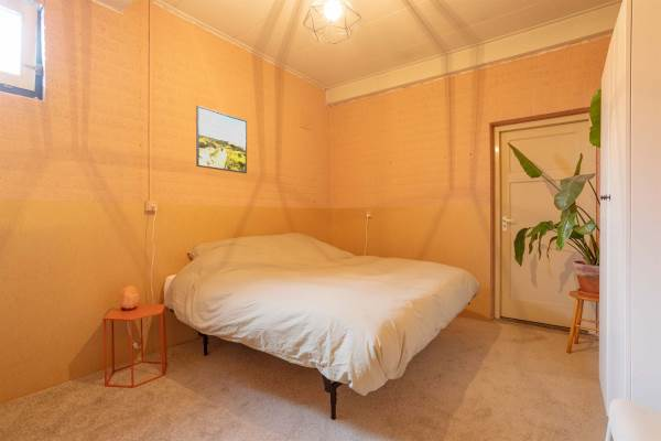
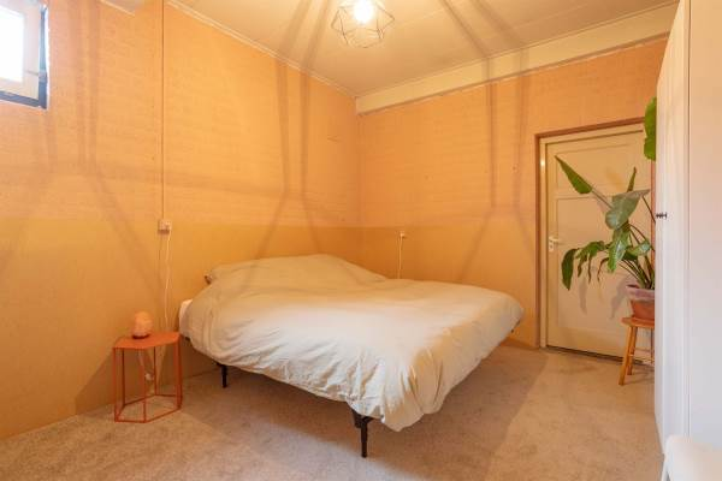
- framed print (223, 141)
